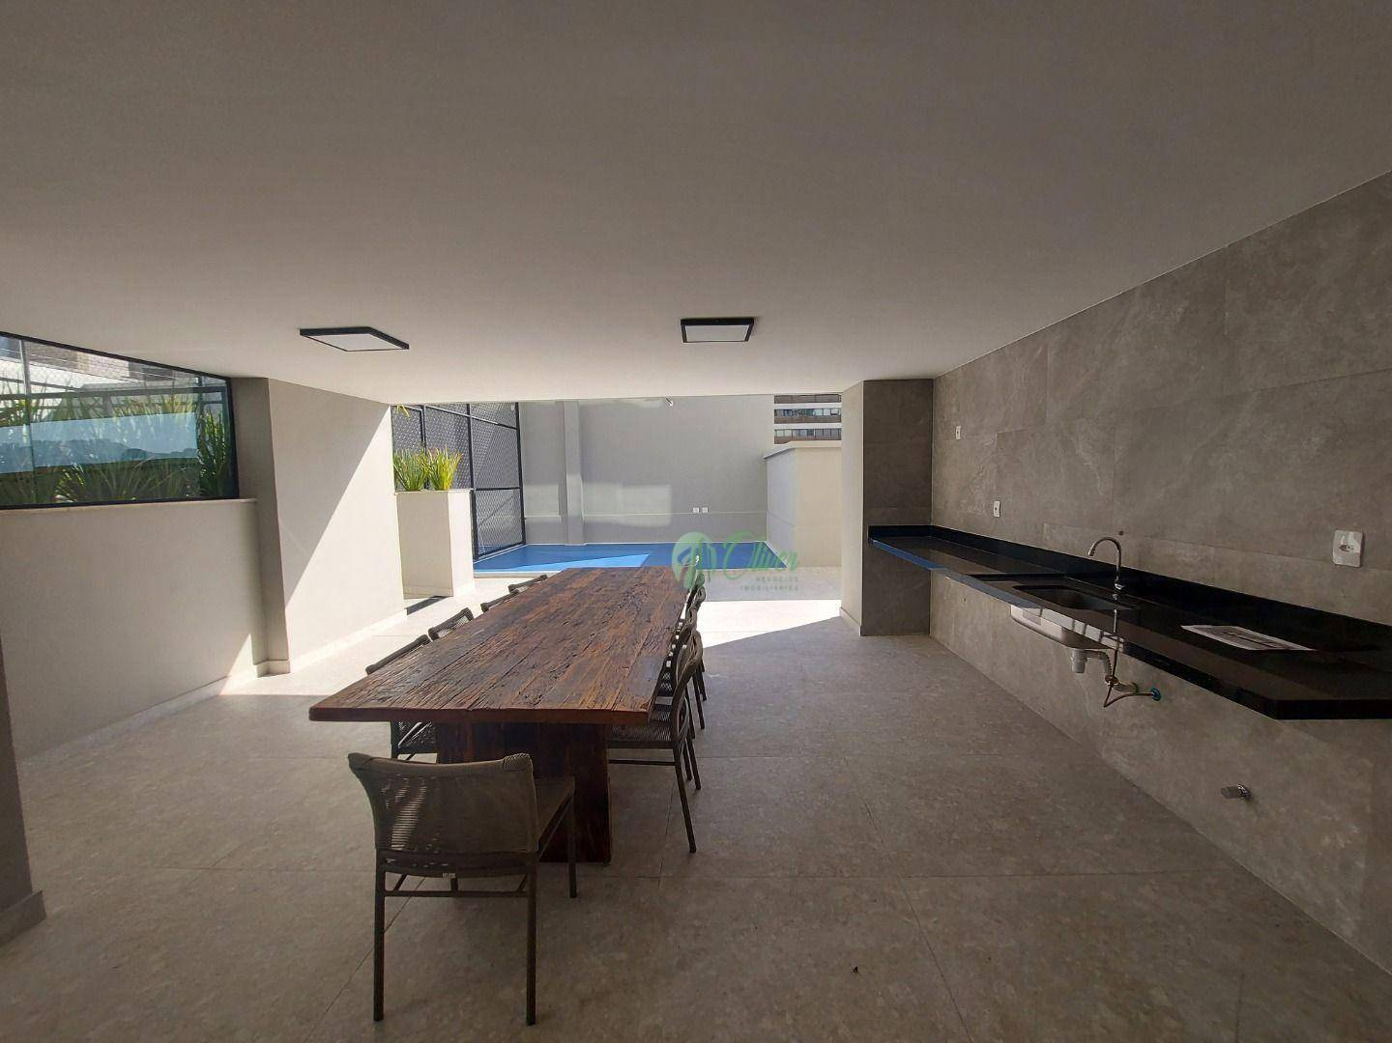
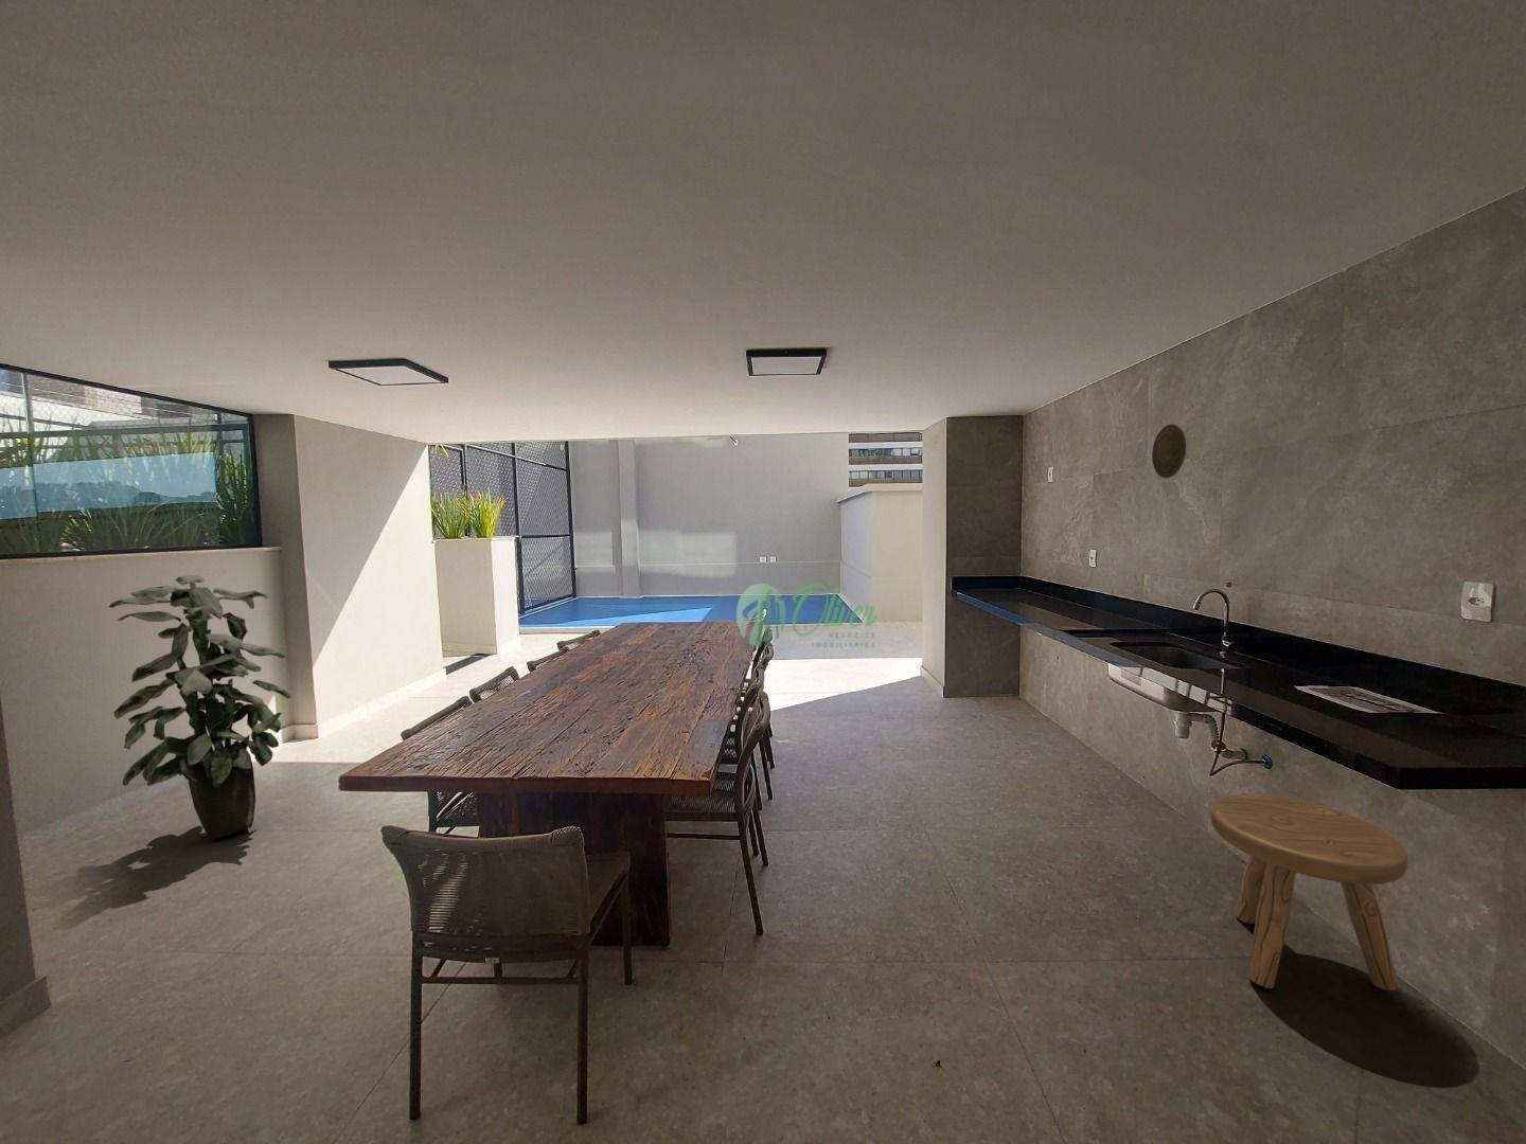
+ decorative plate (1166, 452)
+ stool (1292, 892)
+ indoor plant (204, 705)
